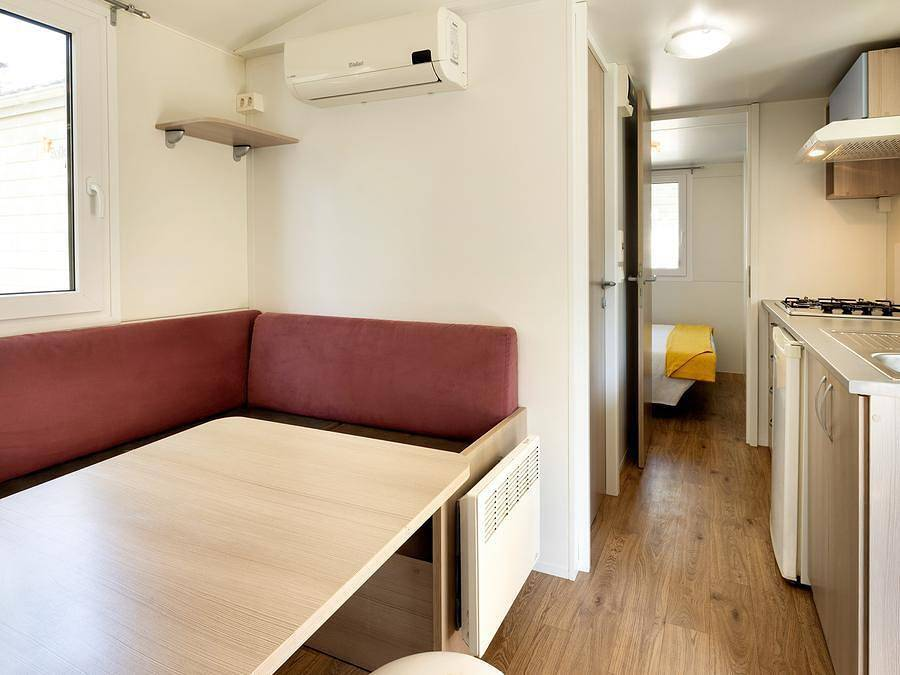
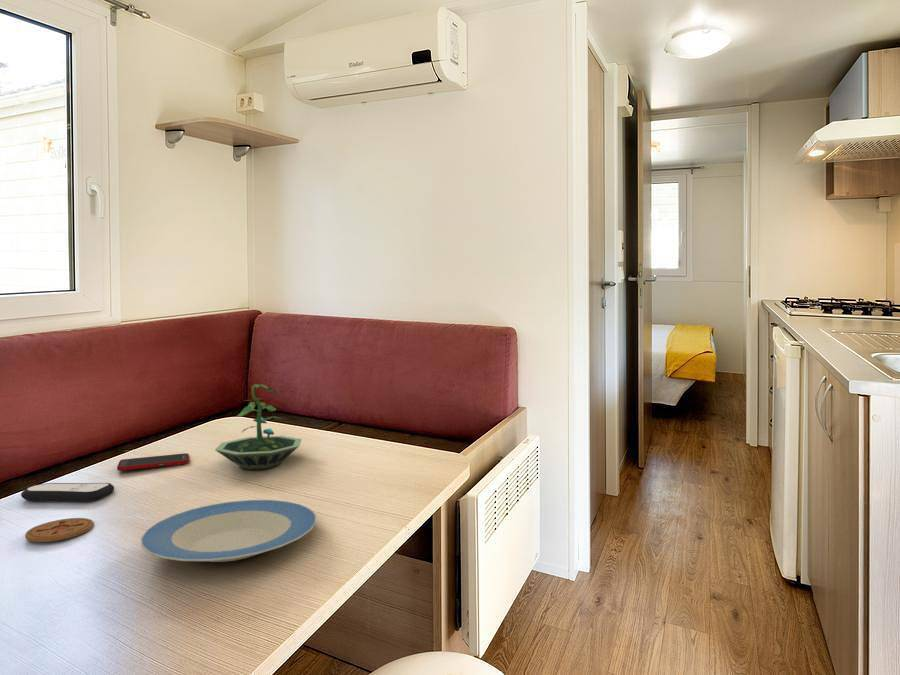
+ terrarium (259, 399)
+ remote control (67, 491)
+ plate (233, 535)
+ cell phone (154, 461)
+ coaster (60, 529)
